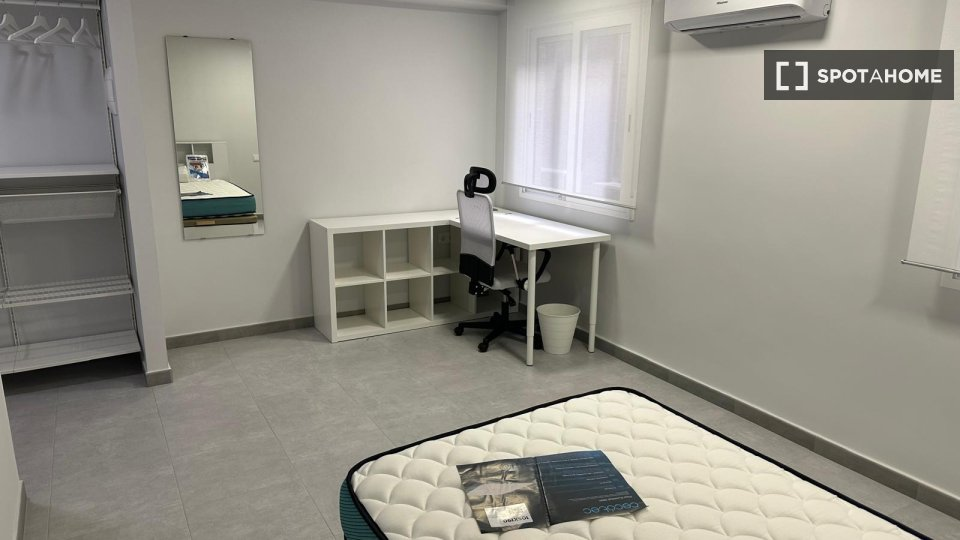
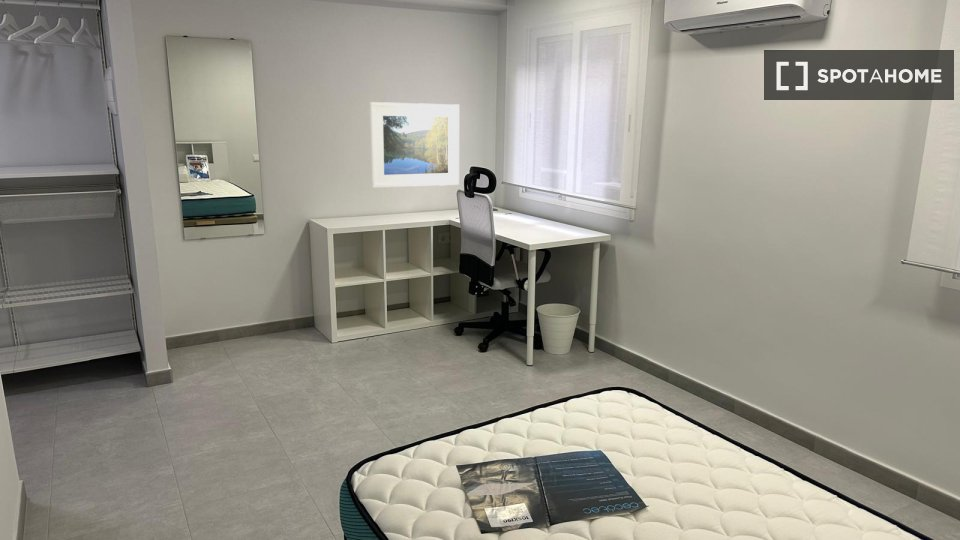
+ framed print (416, 145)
